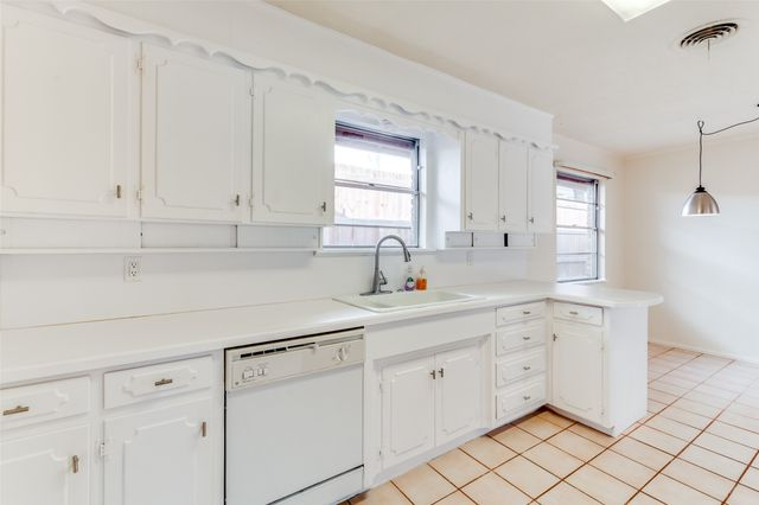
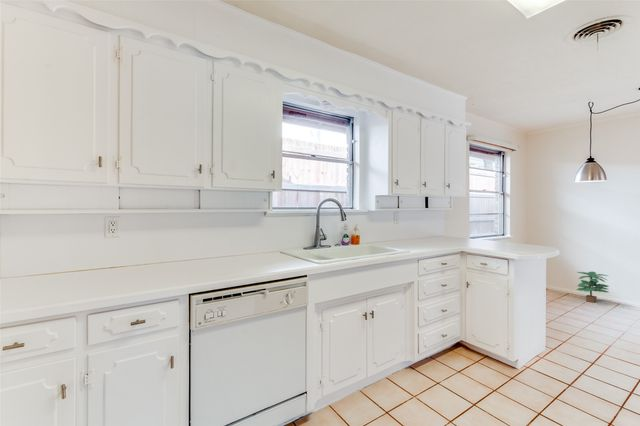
+ potted plant (592, 287)
